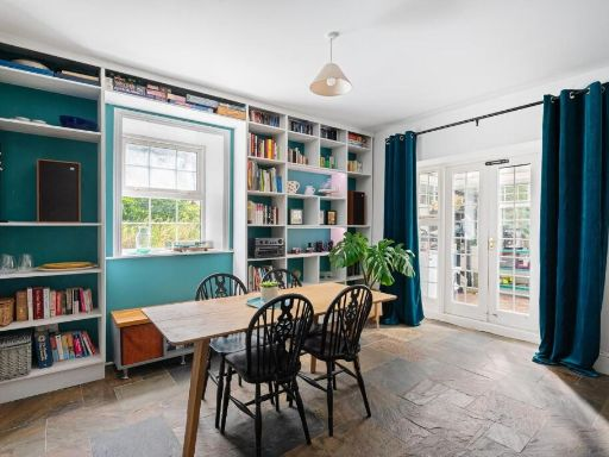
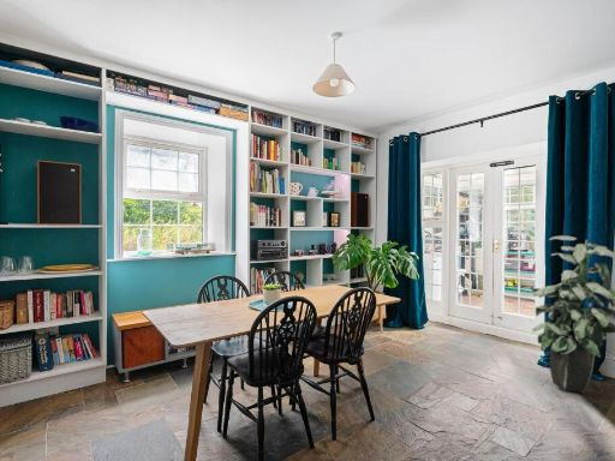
+ indoor plant (572, 311)
